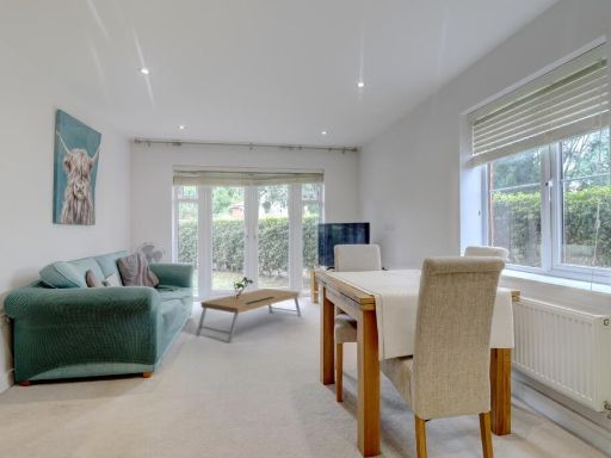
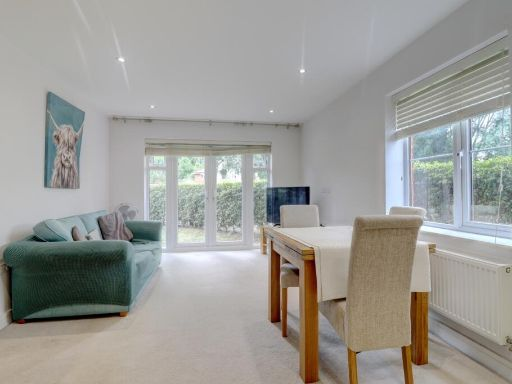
- potted plant (245, 285)
- coffee table (253, 308)
